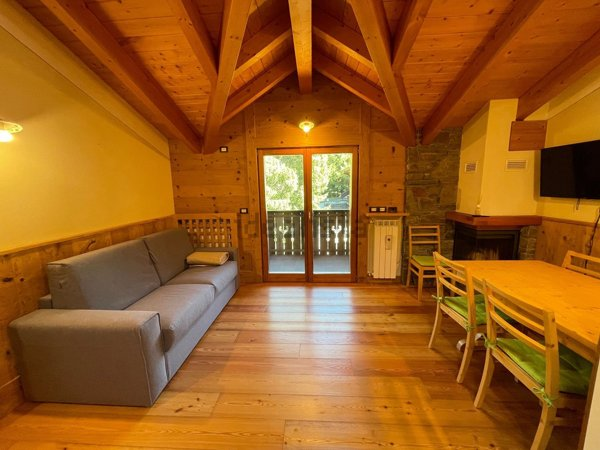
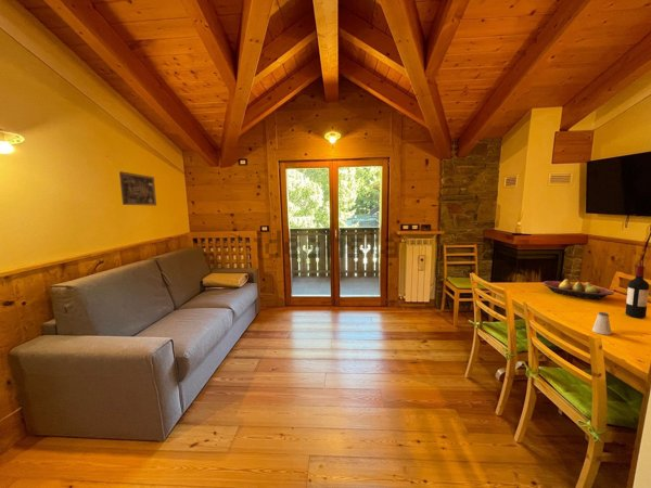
+ wall art (139, 190)
+ fruit bowl (576, 287)
+ saltshaker (602, 322)
+ wine bottle (637, 291)
